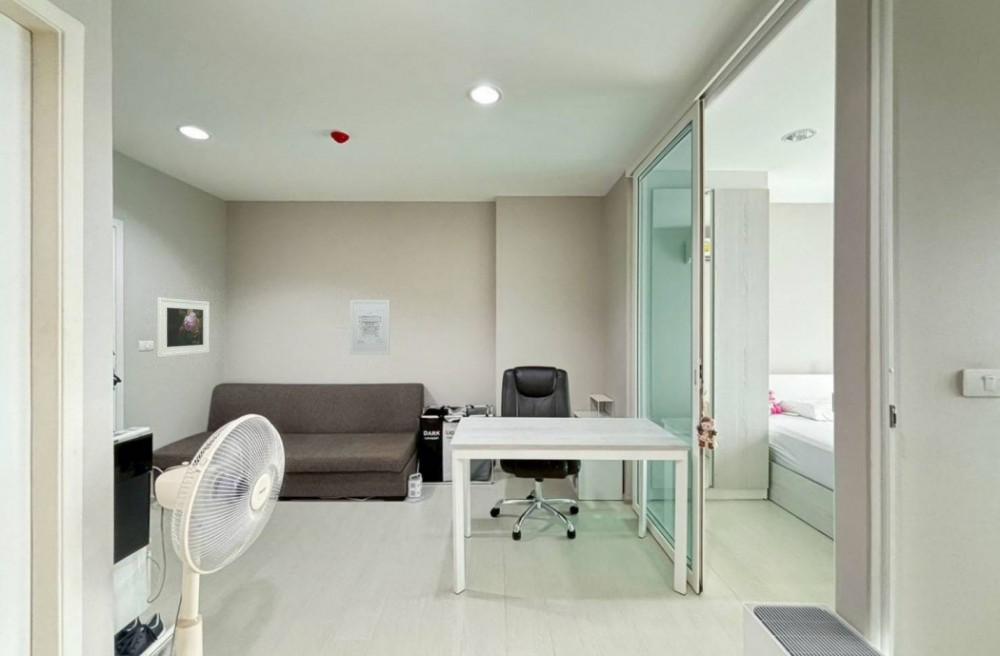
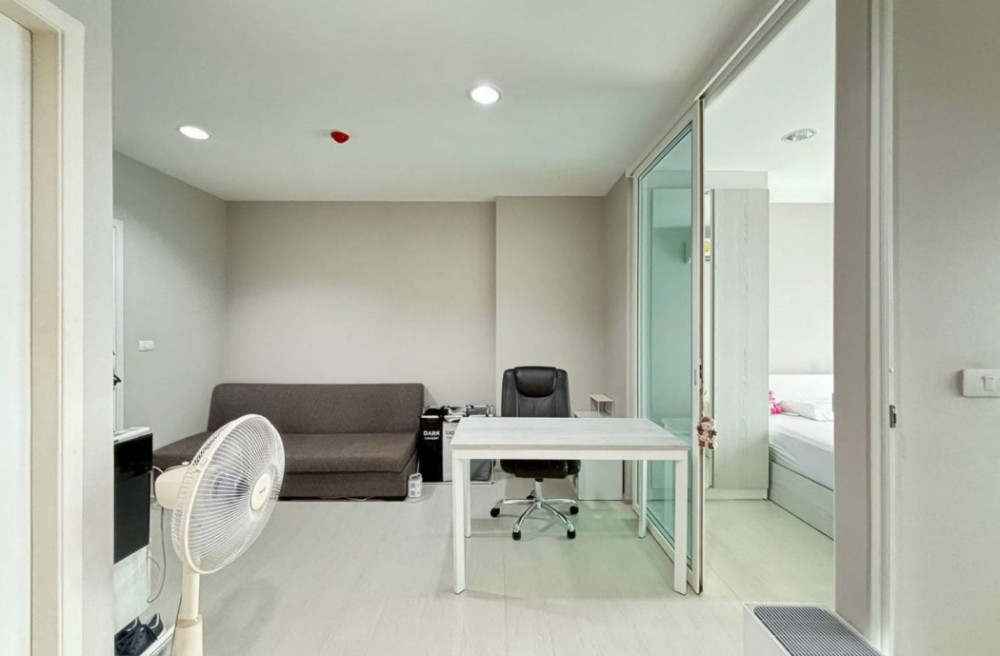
- wall art (369, 327)
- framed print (185, 327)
